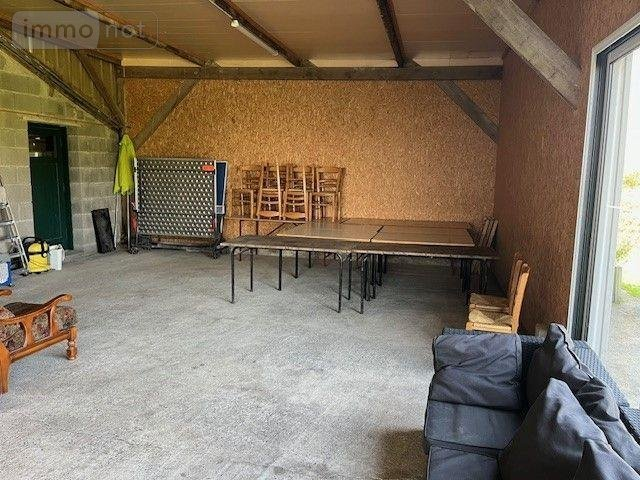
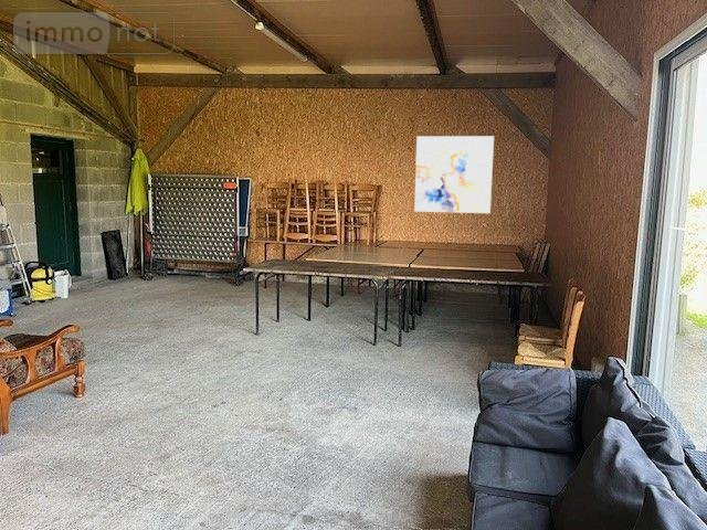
+ wall art (453, 174)
